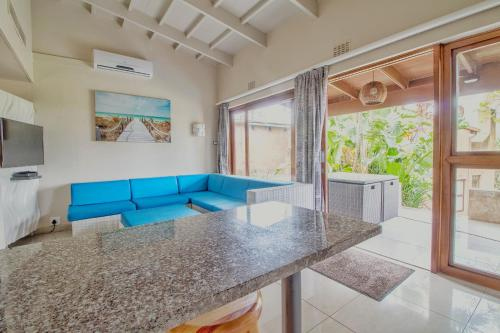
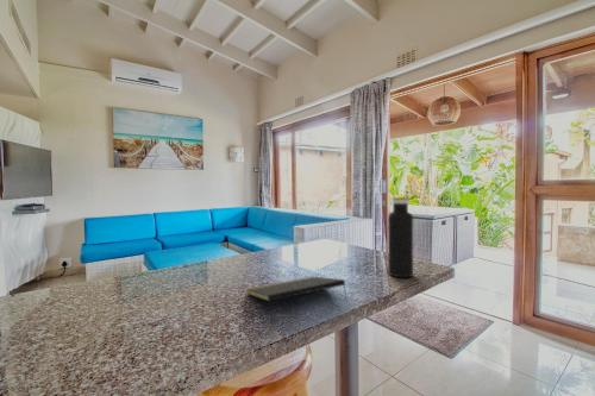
+ water bottle (400, 235)
+ notepad (294, 287)
